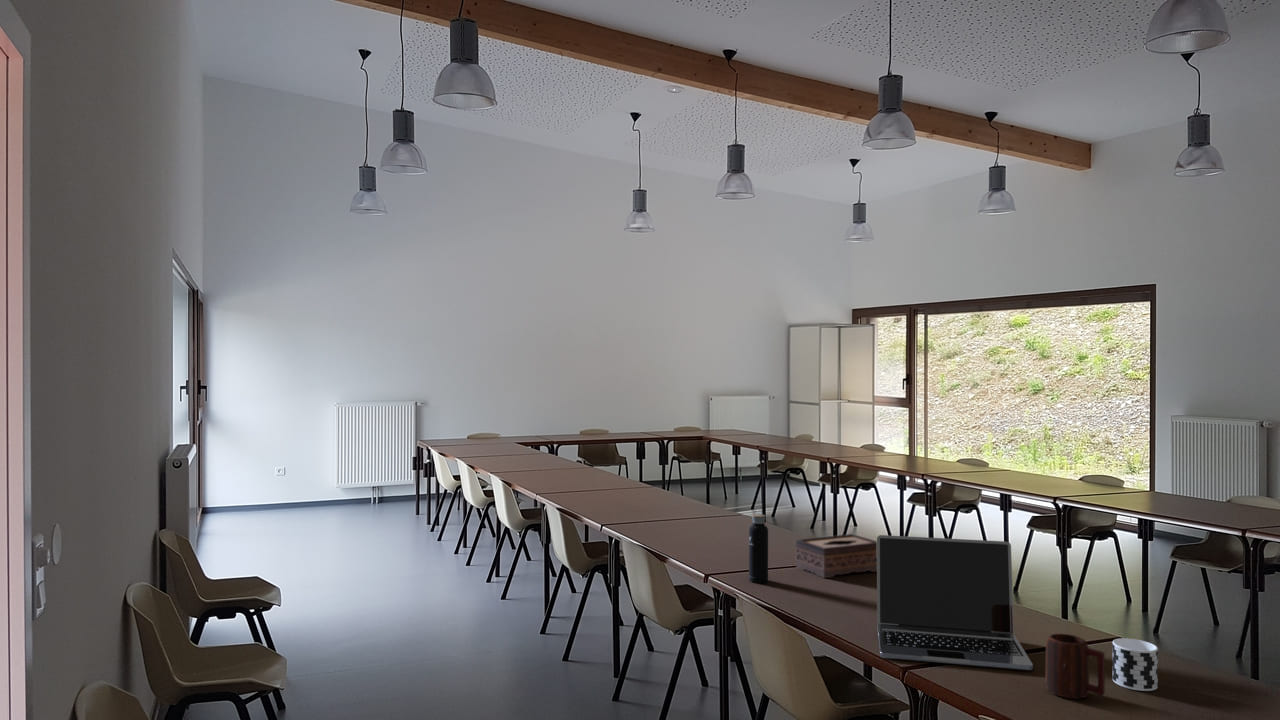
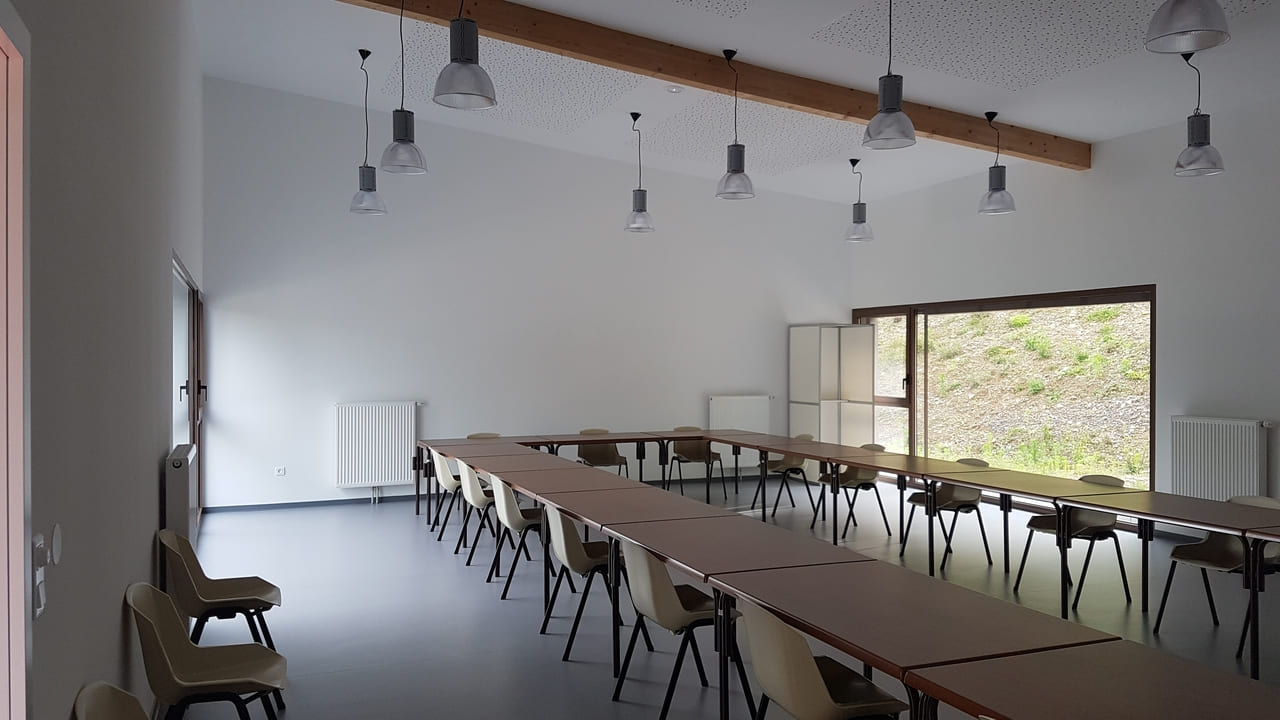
- laptop (948, 597)
- cup (1138, 663)
- water bottle (758, 544)
- tissue box (838, 555)
- mug (1074, 667)
